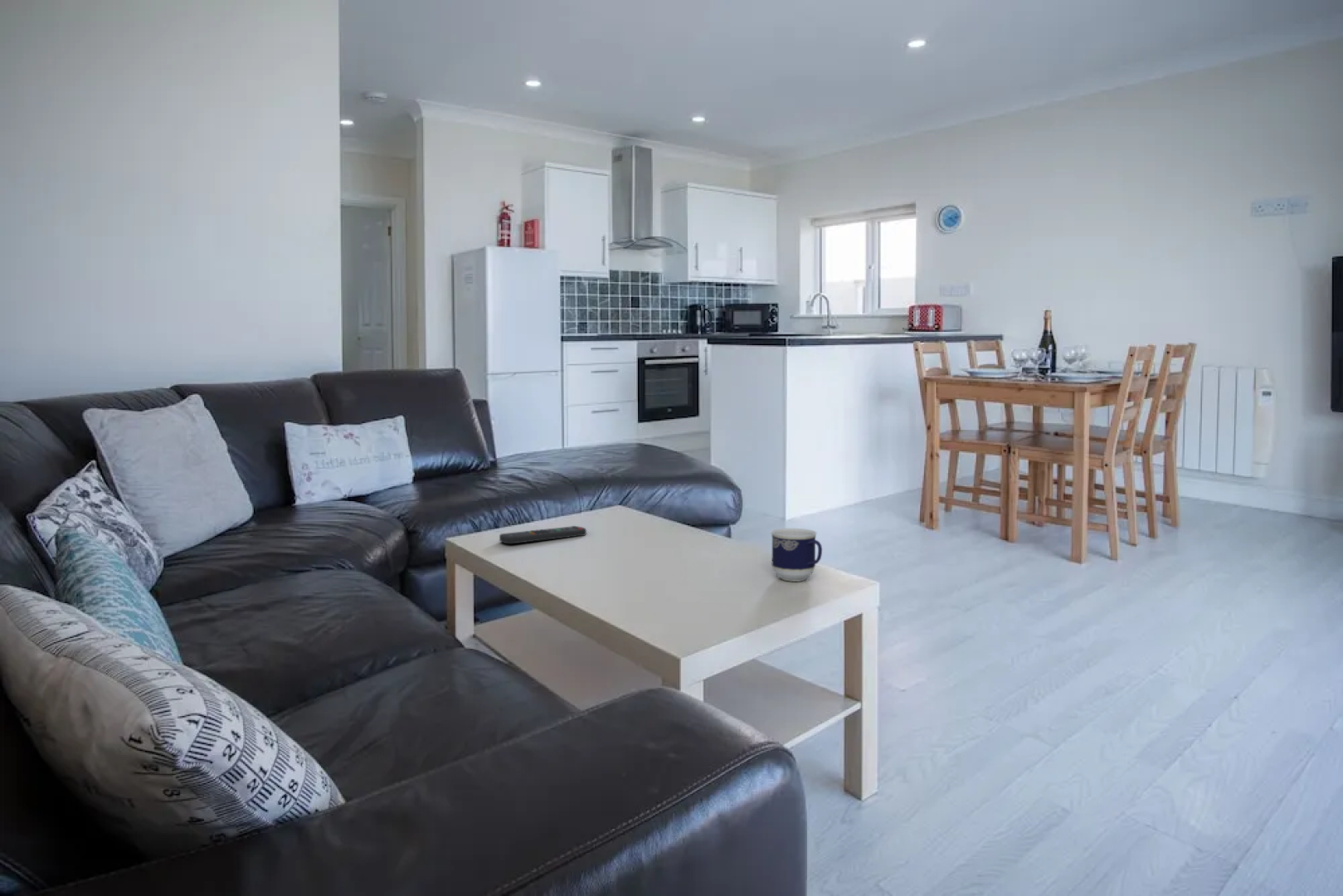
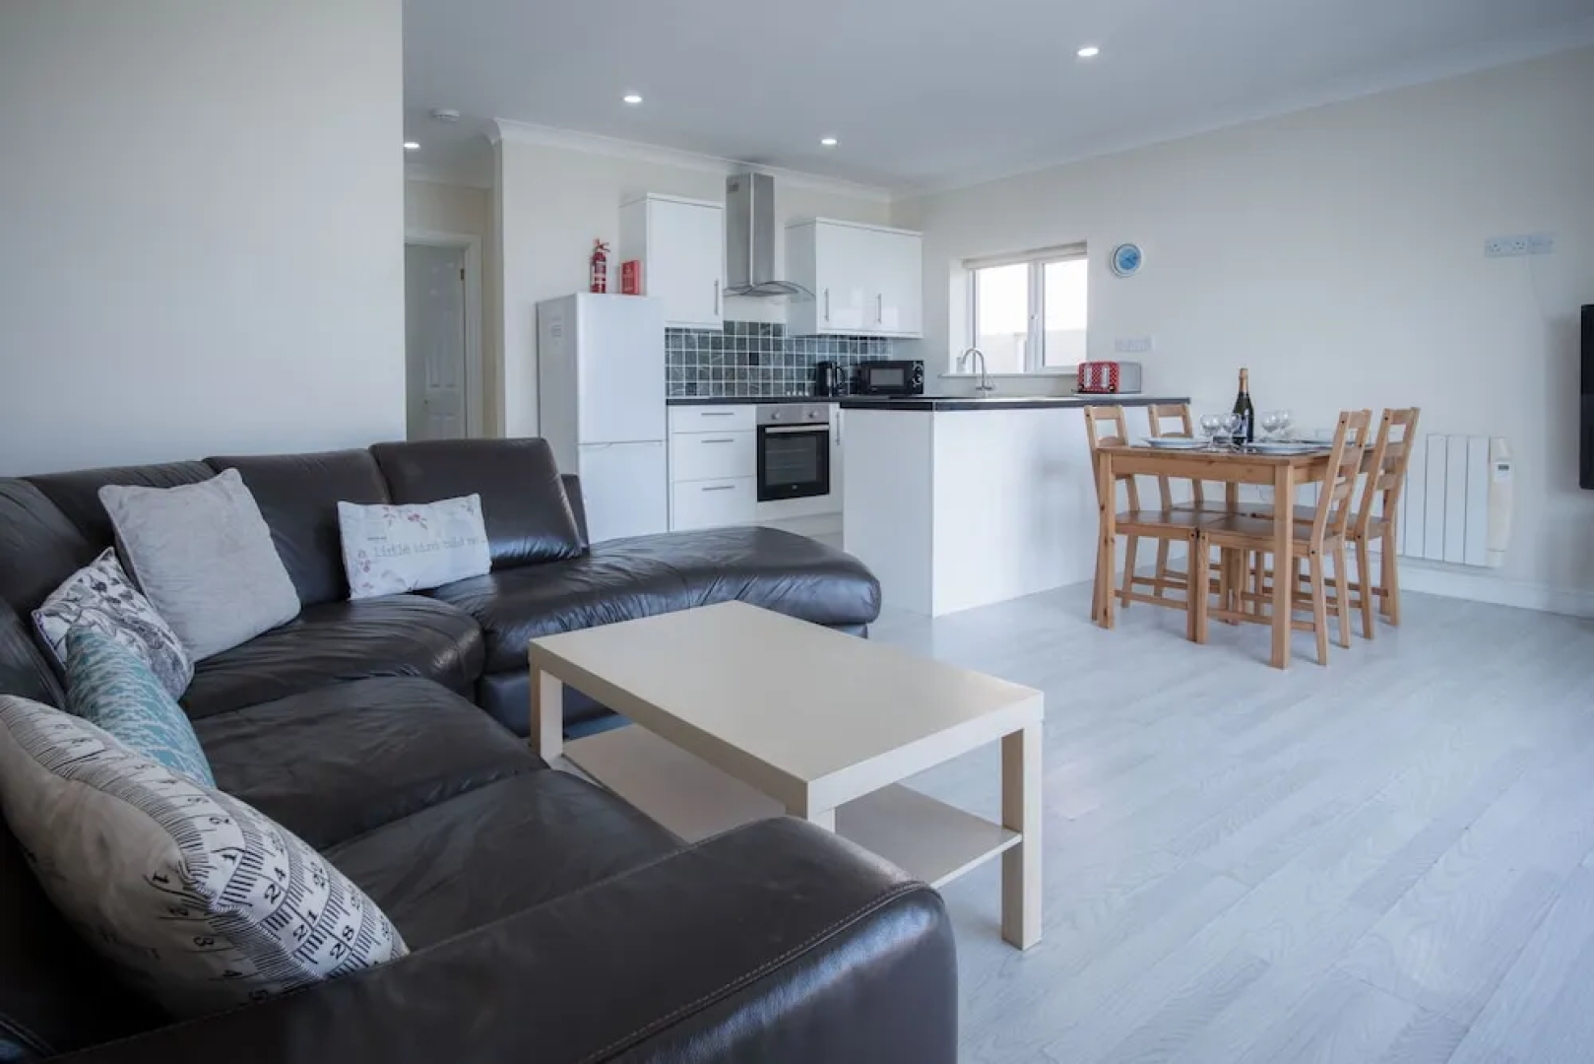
- cup (798, 556)
- remote control (543, 533)
